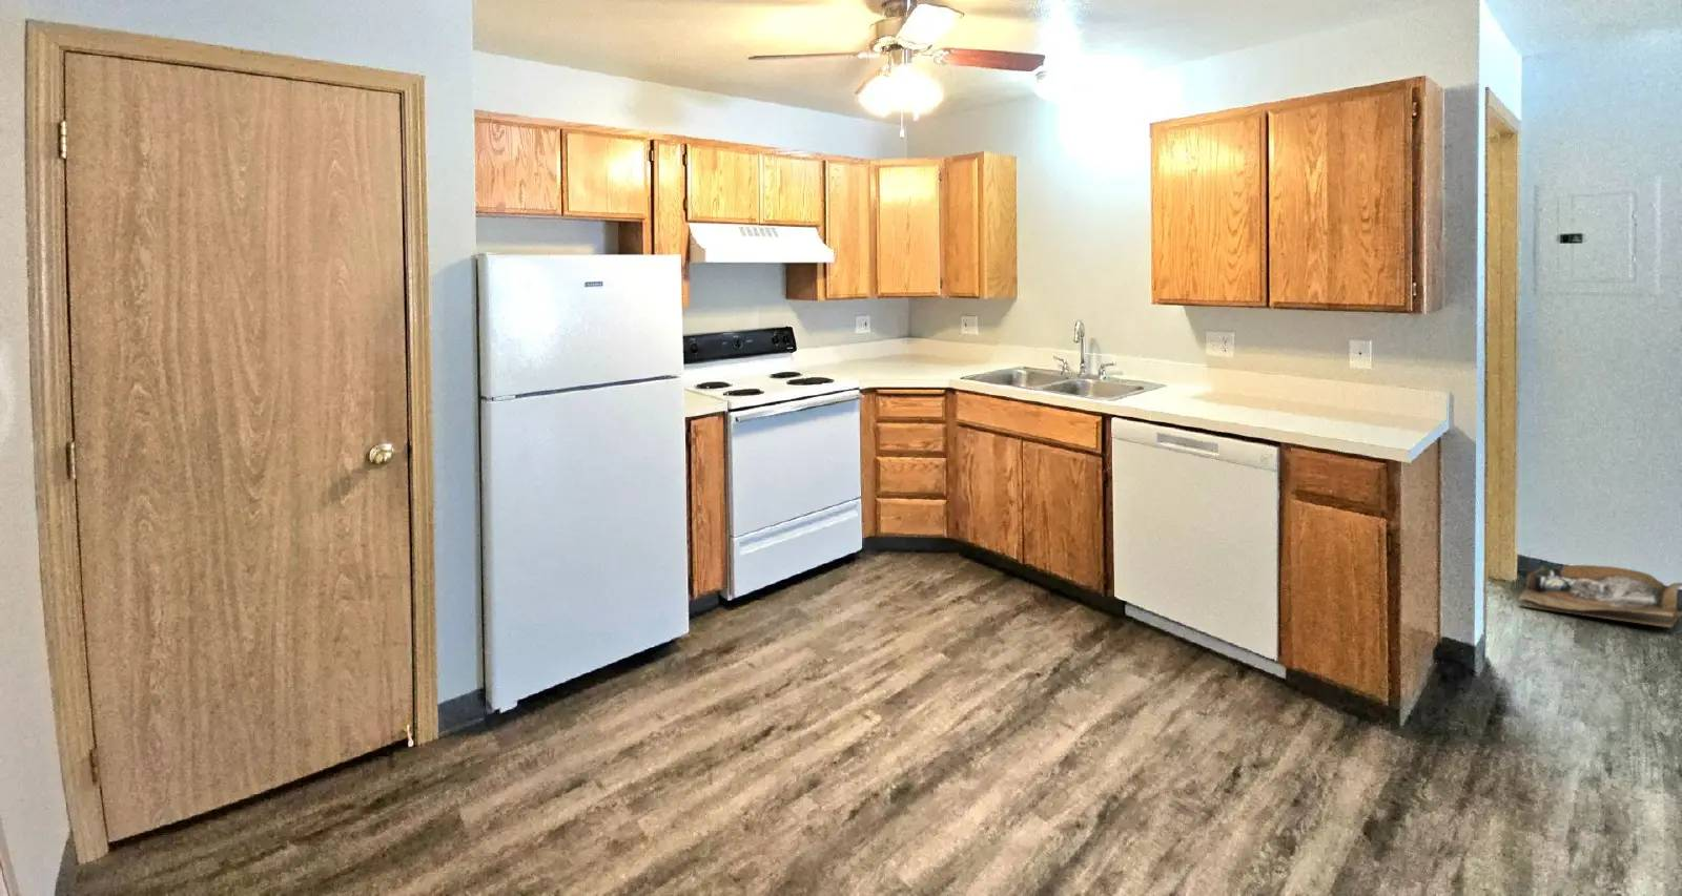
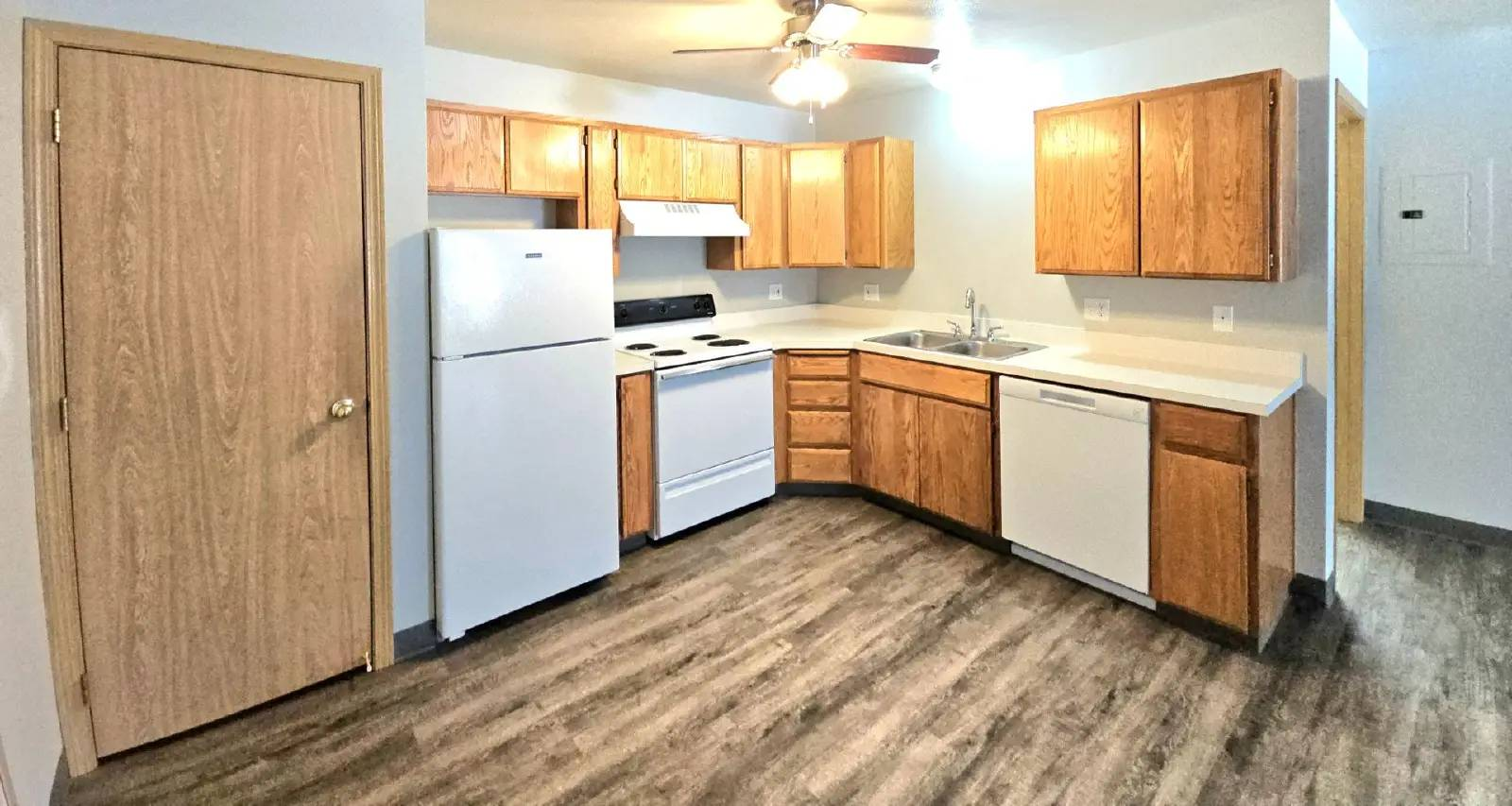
- pet bed (1601, 590)
